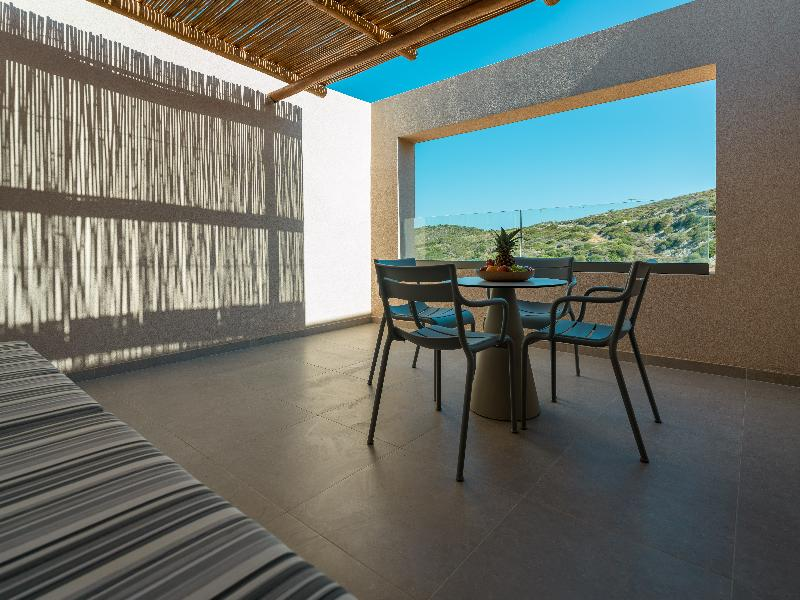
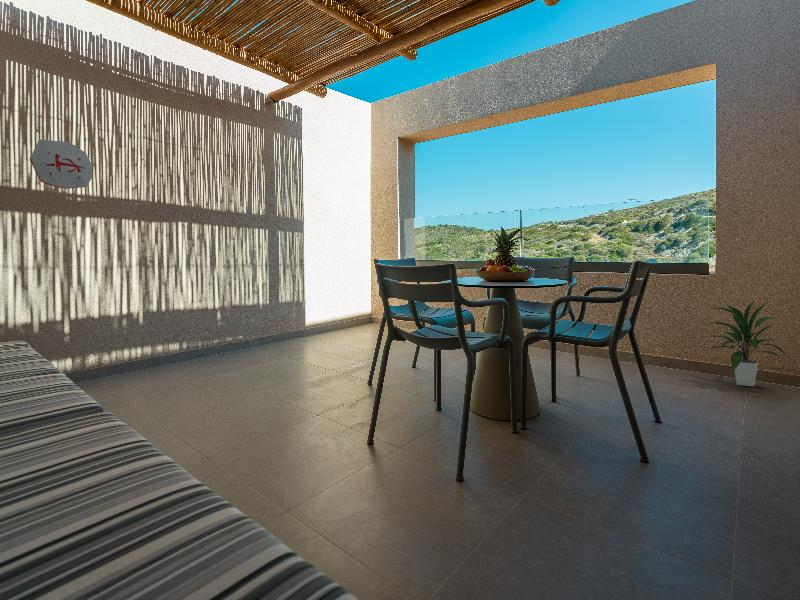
+ indoor plant (742, 341)
+ decorative plate (62, 164)
